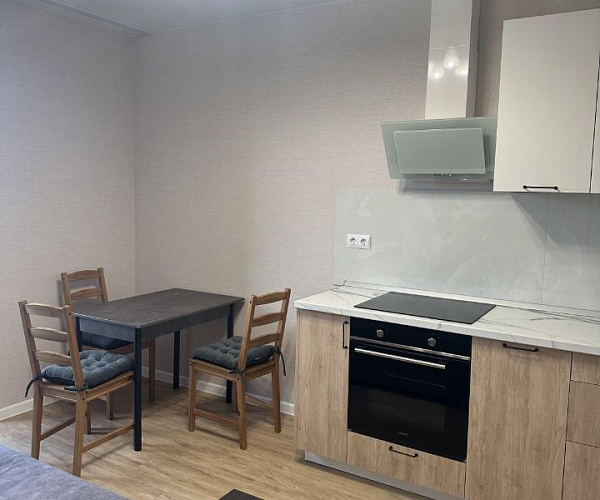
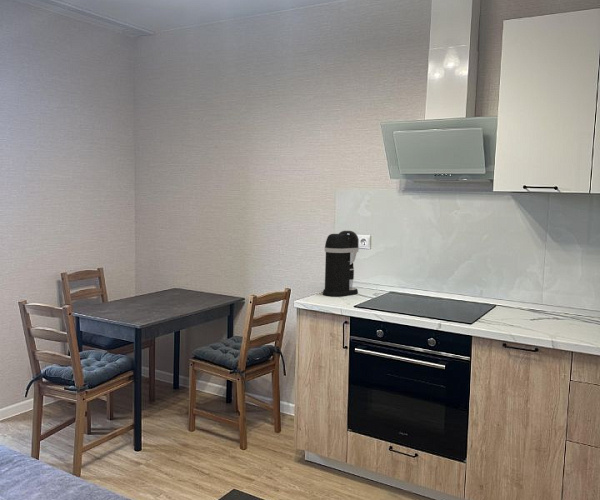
+ coffee maker (341, 262)
